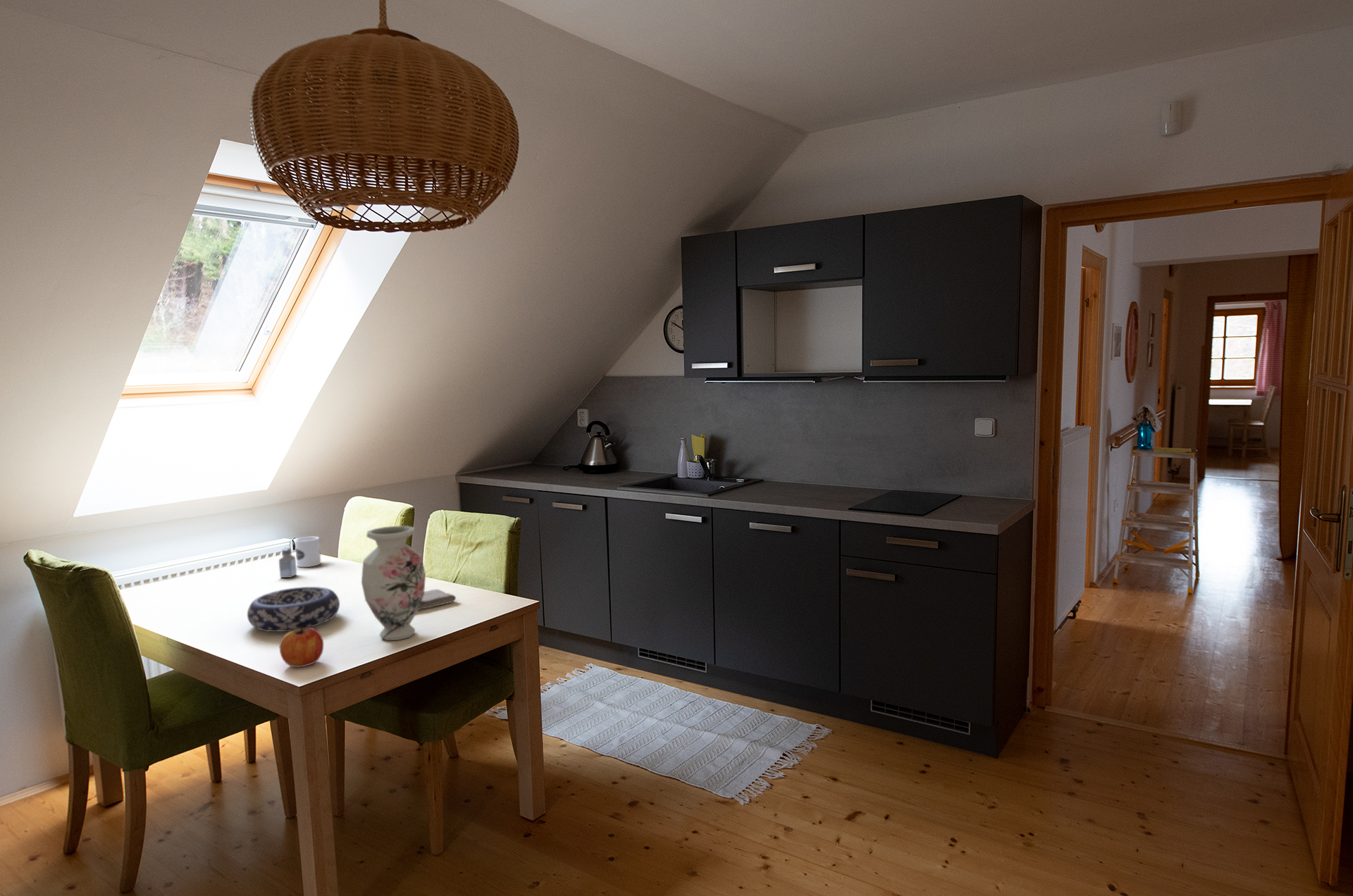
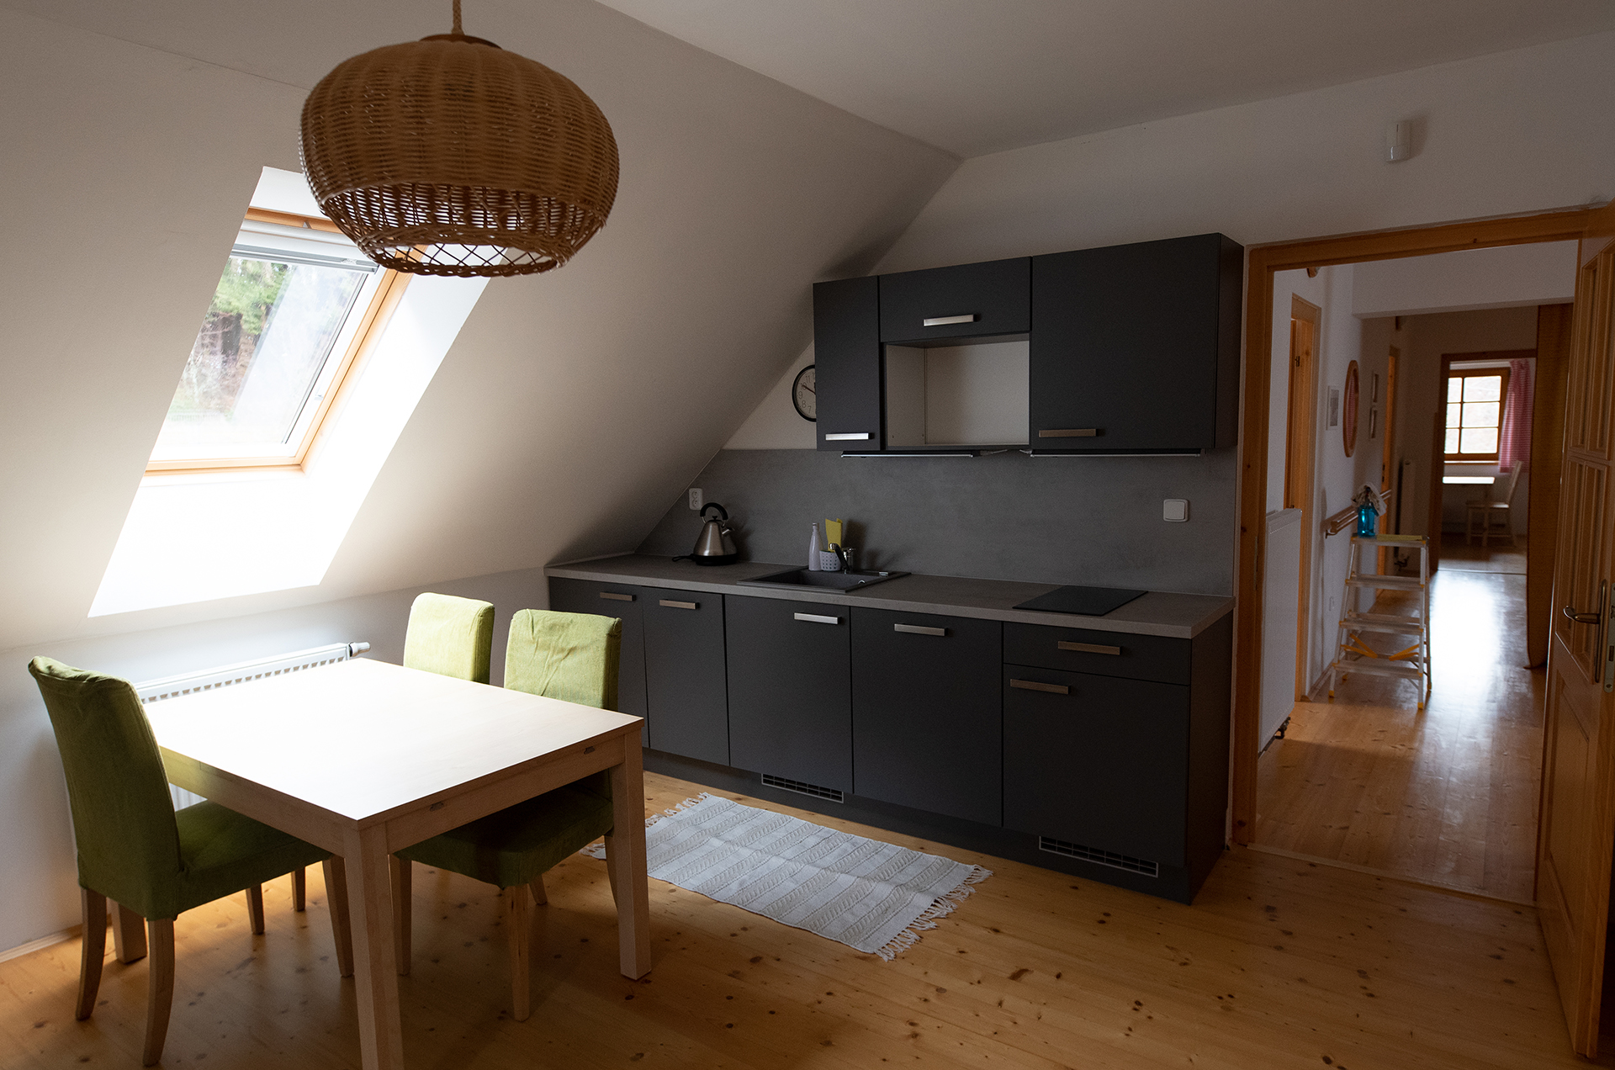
- apple (302, 645)
- mug (306, 551)
- washcloth (421, 600)
- saltshaker (287, 562)
- vase (394, 583)
- decorative bowl (294, 609)
